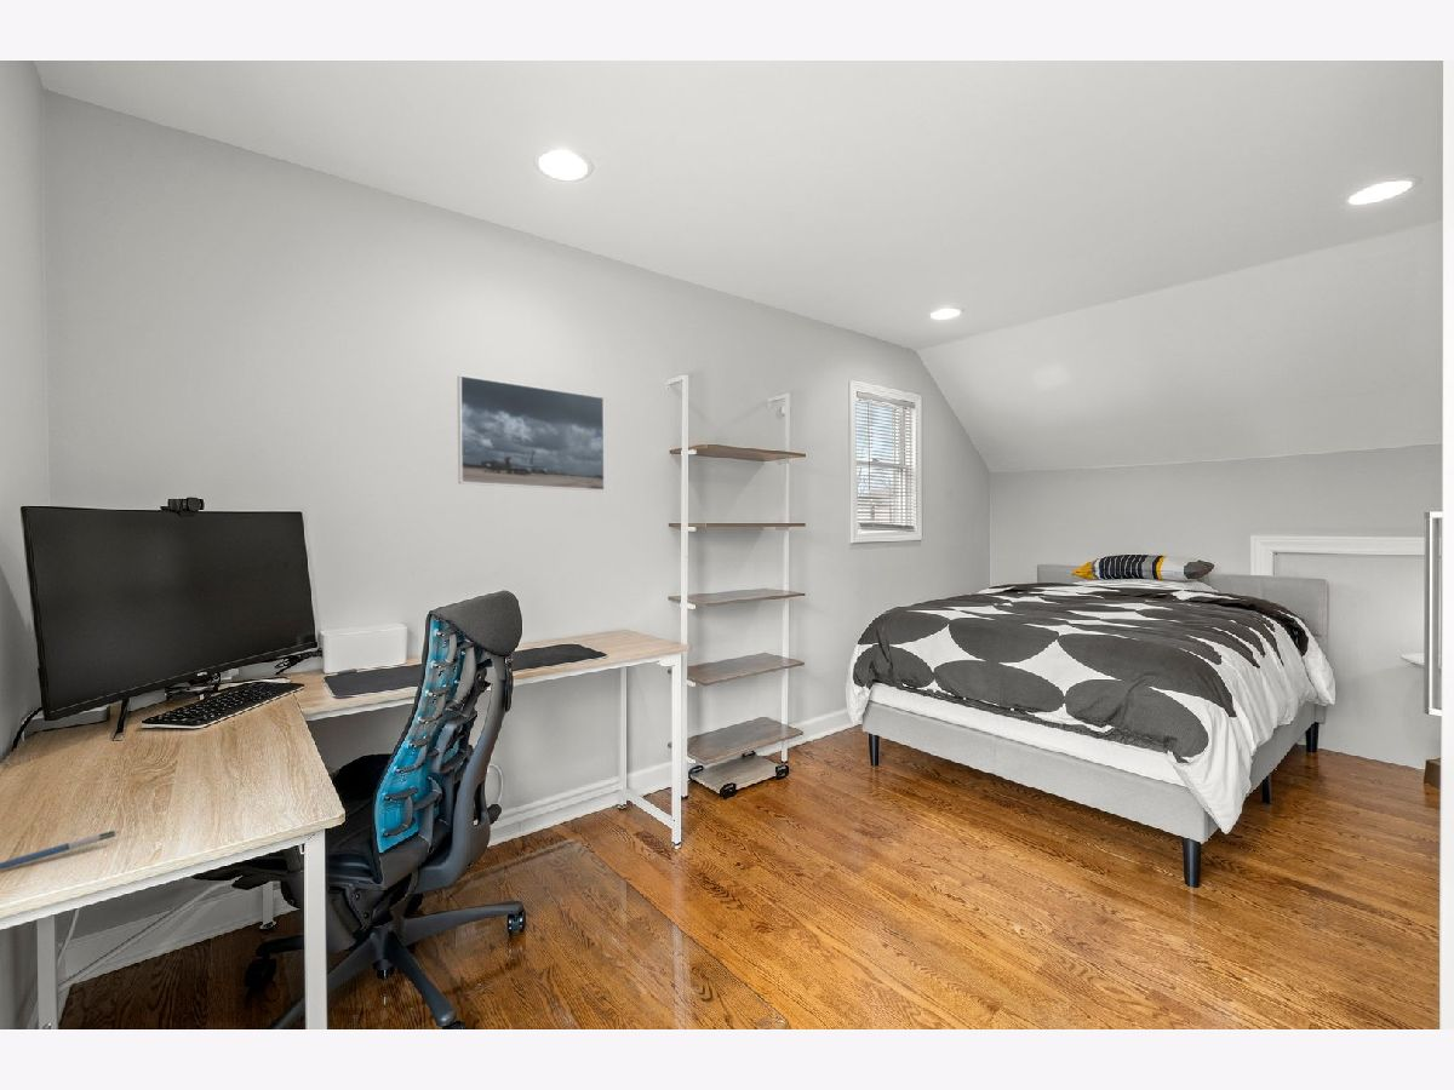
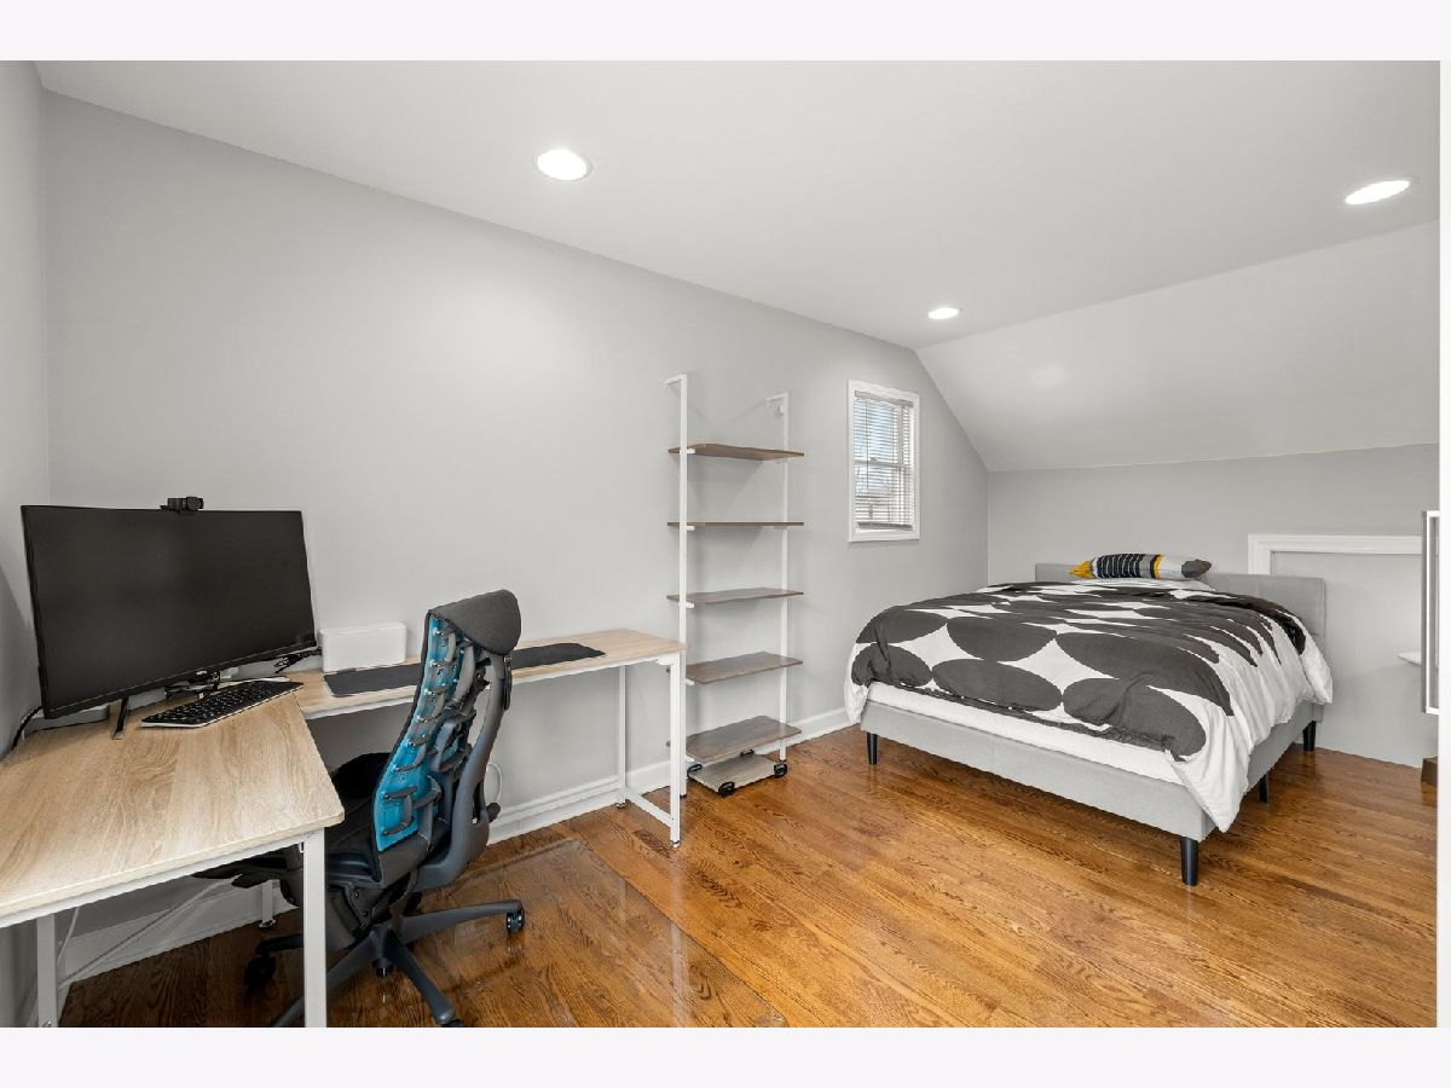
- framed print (536, 437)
- pen (57, 849)
